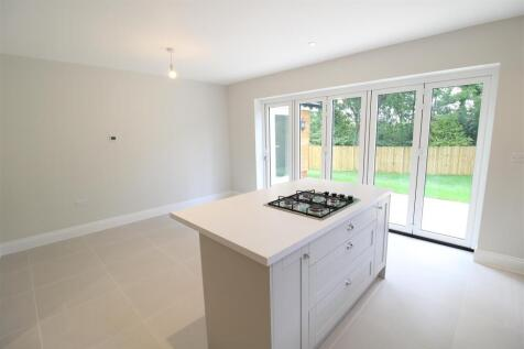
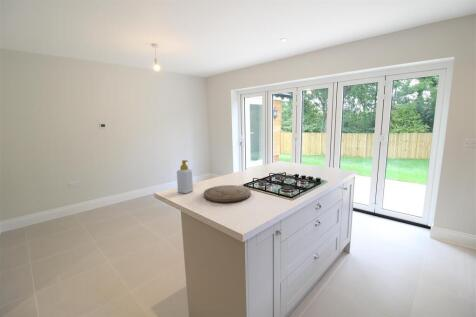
+ cutting board (227, 193)
+ soap bottle (184, 176)
